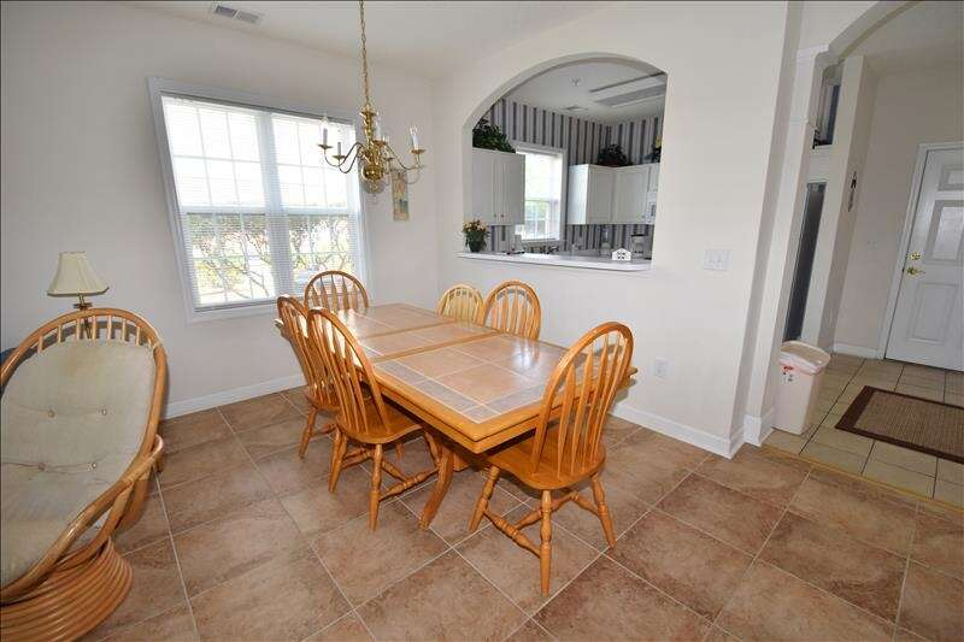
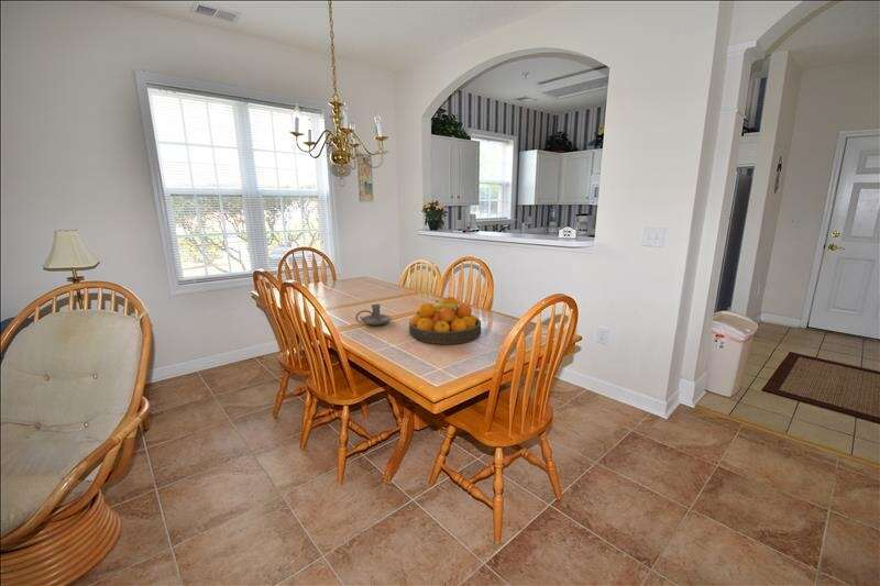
+ candle holder (373, 314)
+ fruit bowl (444, 317)
